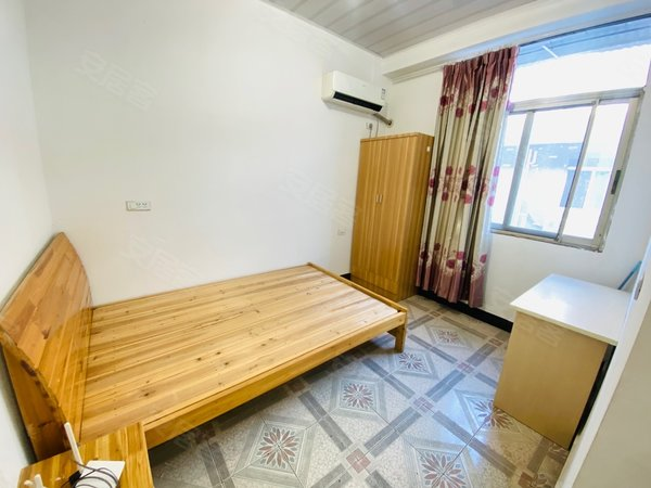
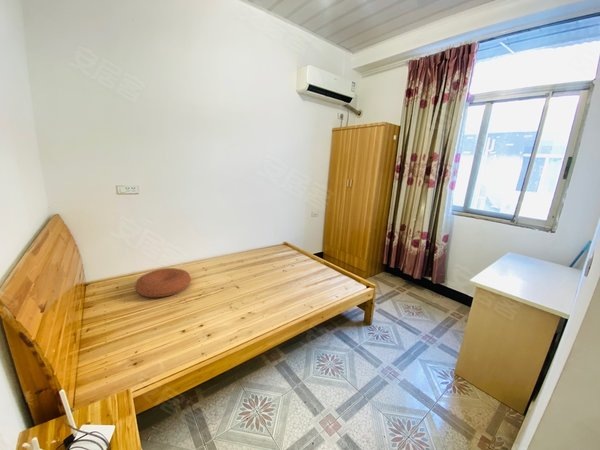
+ cushion (164, 281)
